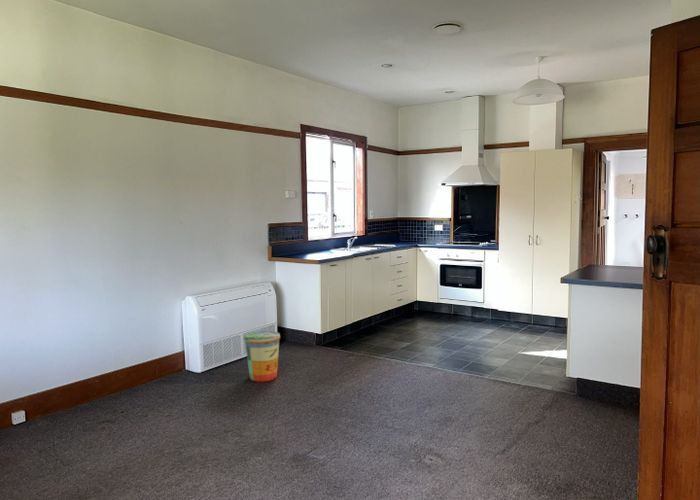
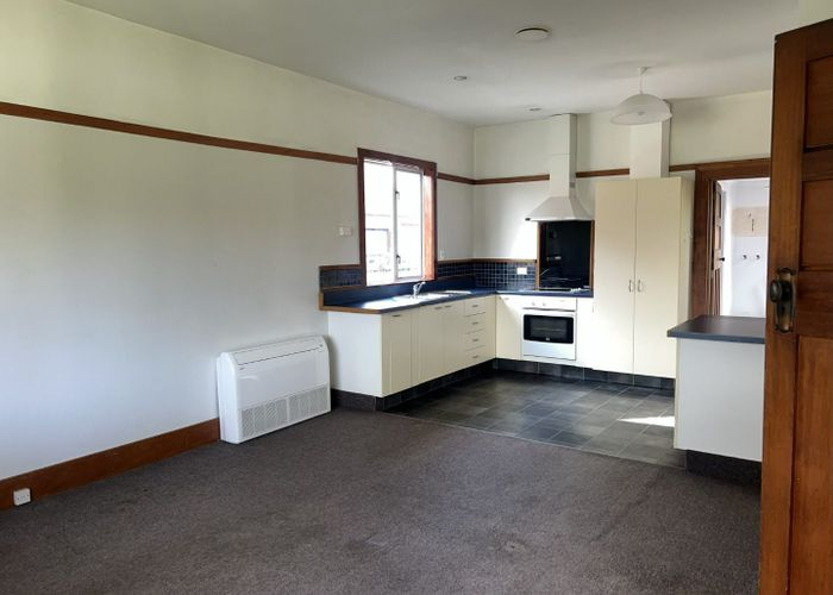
- trash can (262, 355)
